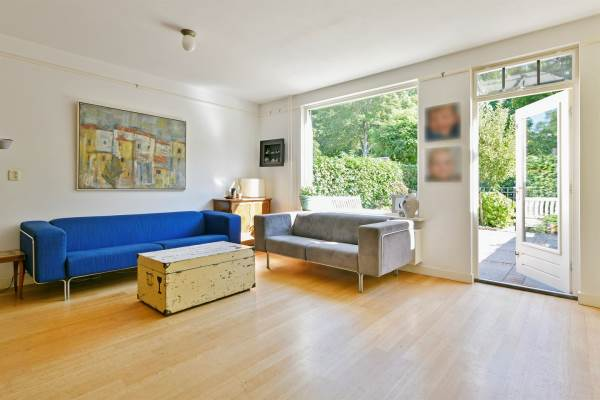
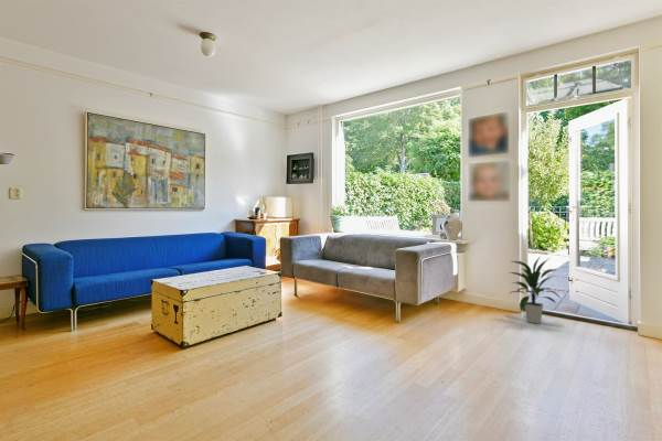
+ indoor plant (532, 288)
